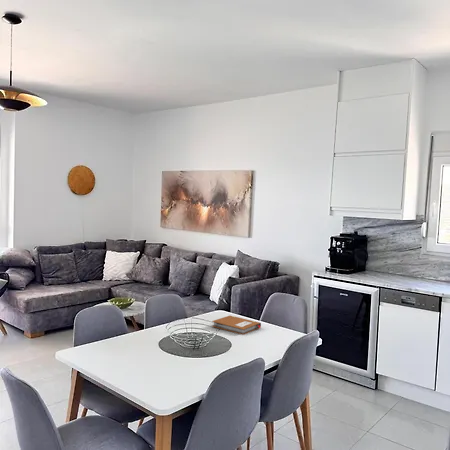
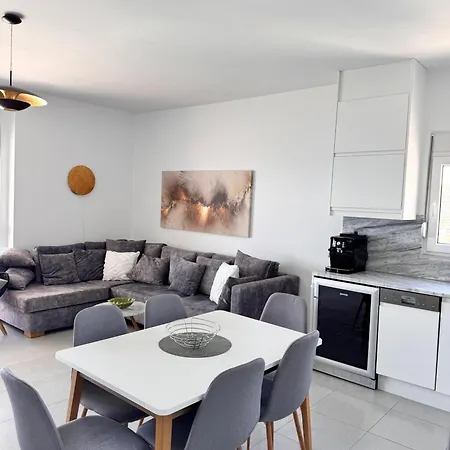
- notebook (237, 324)
